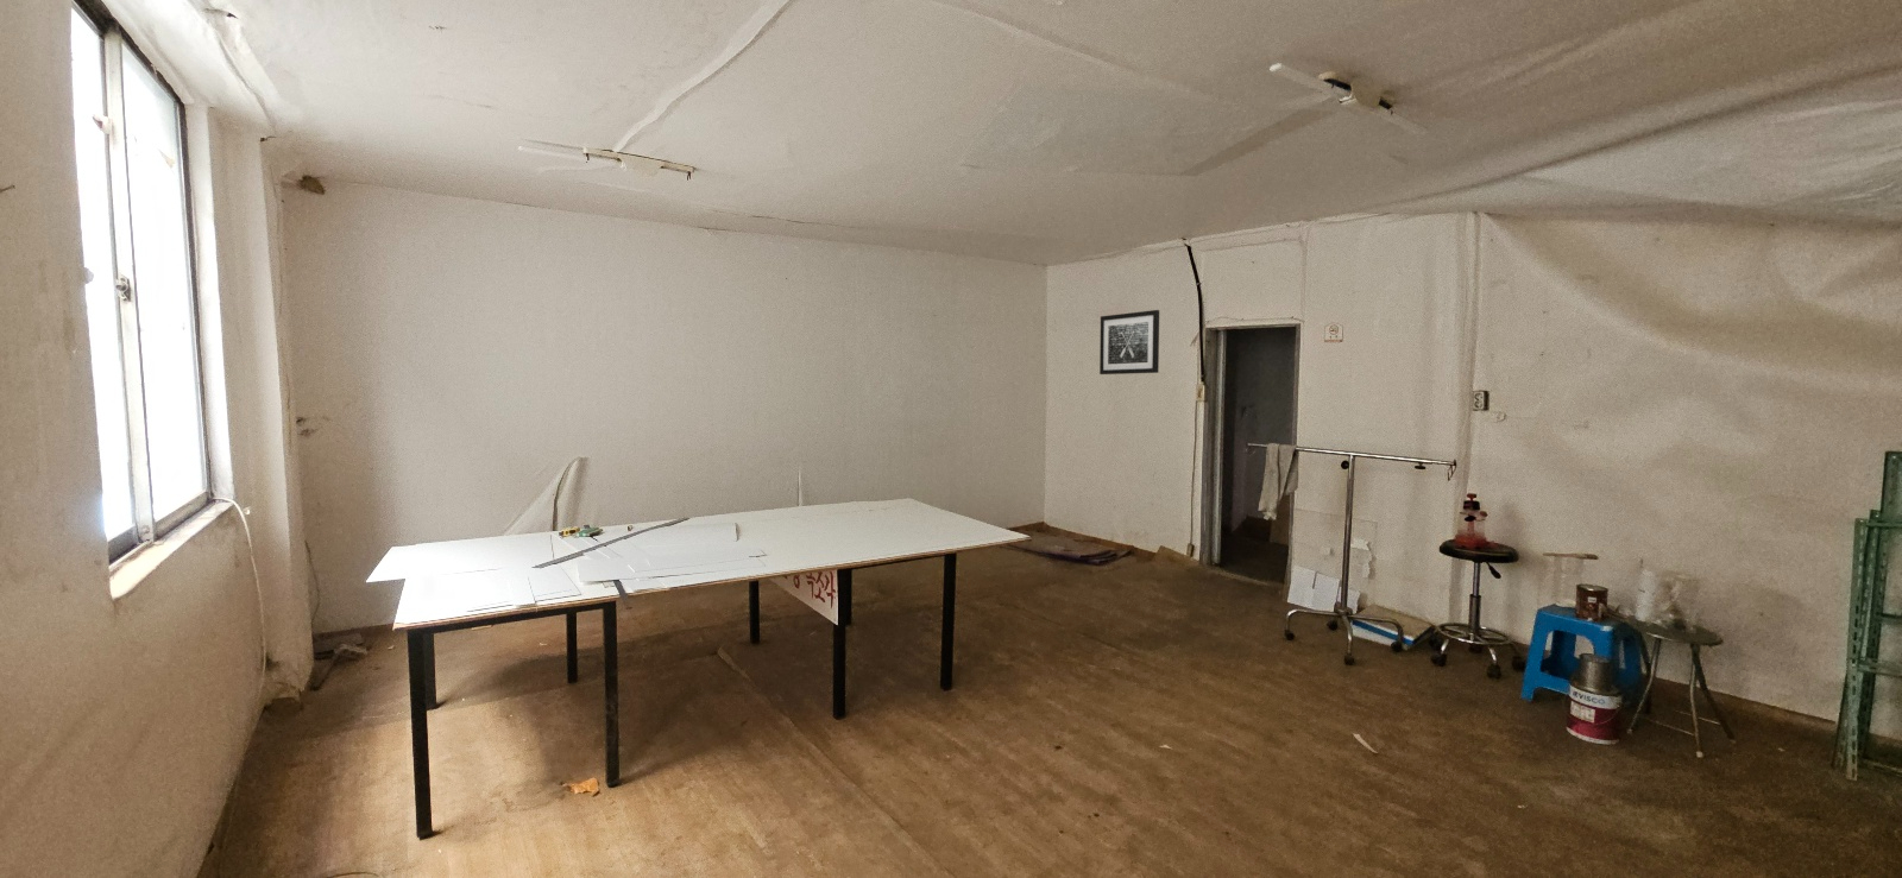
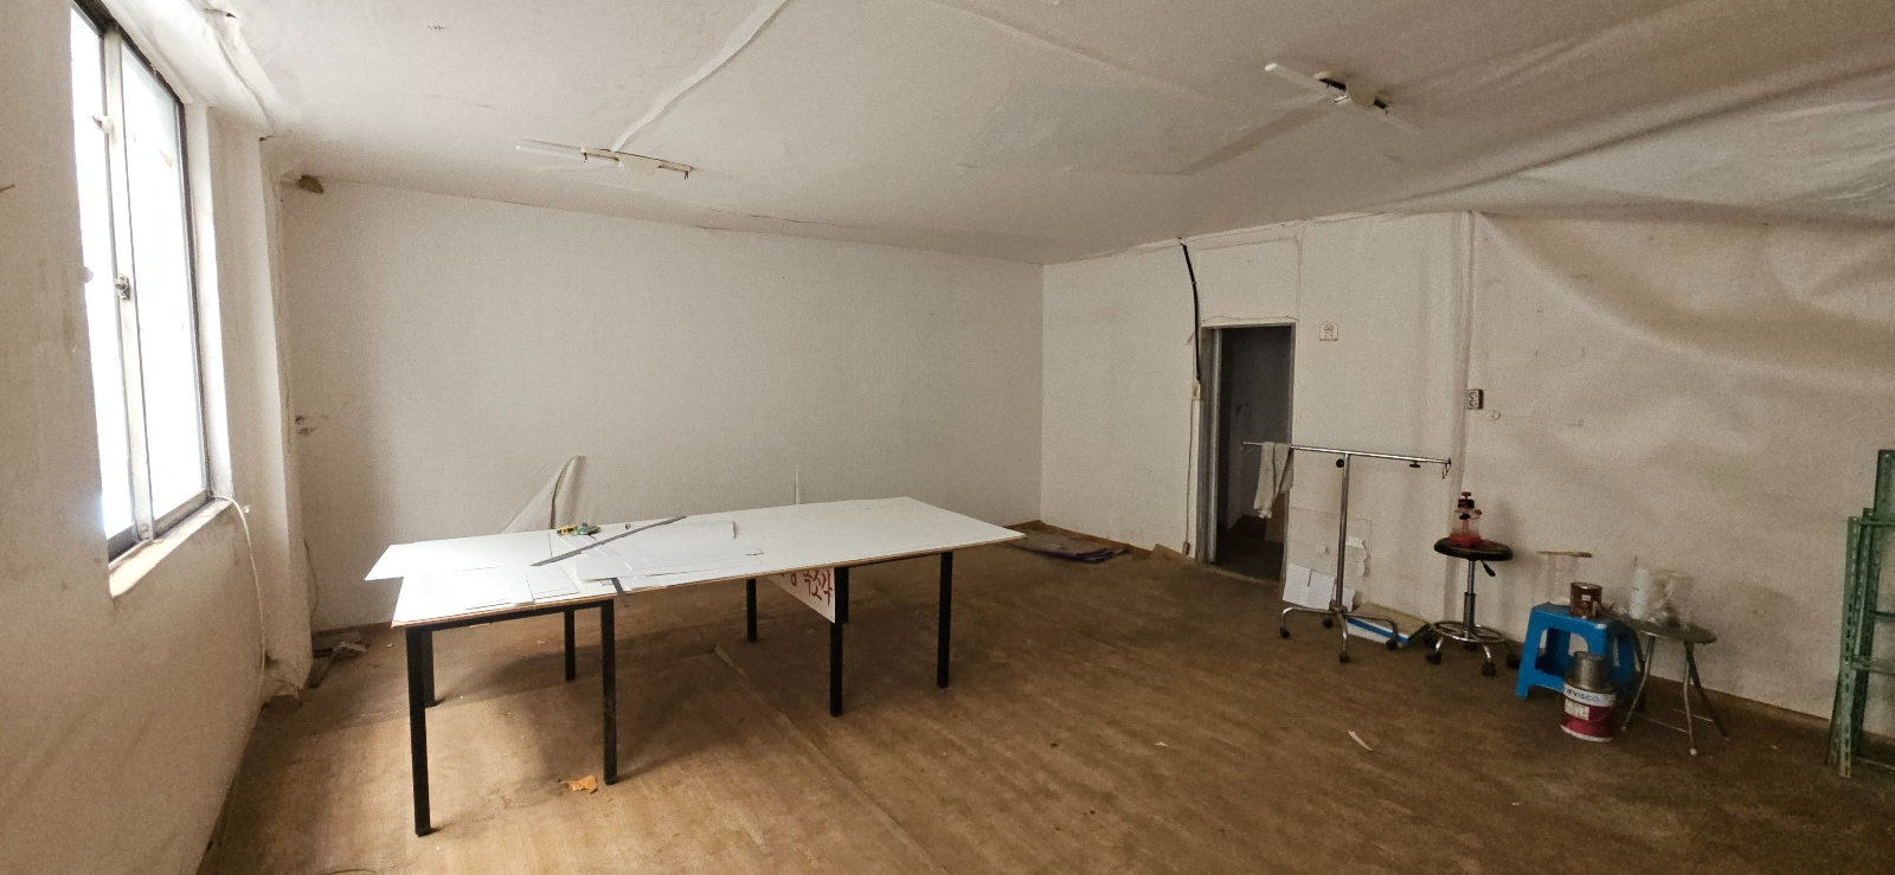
- wall art (1128, 343)
